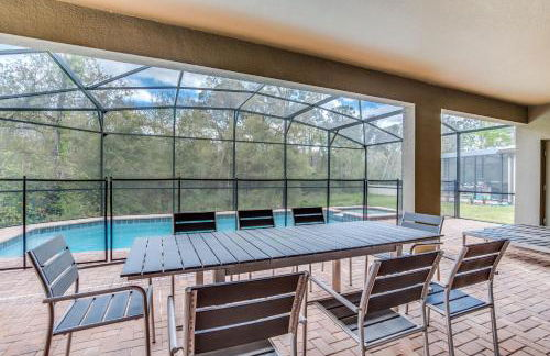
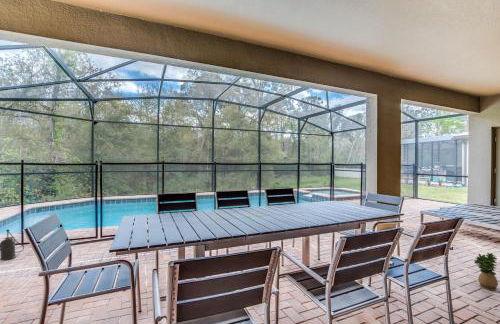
+ oil lamp (10, 243)
+ potted plant (486, 269)
